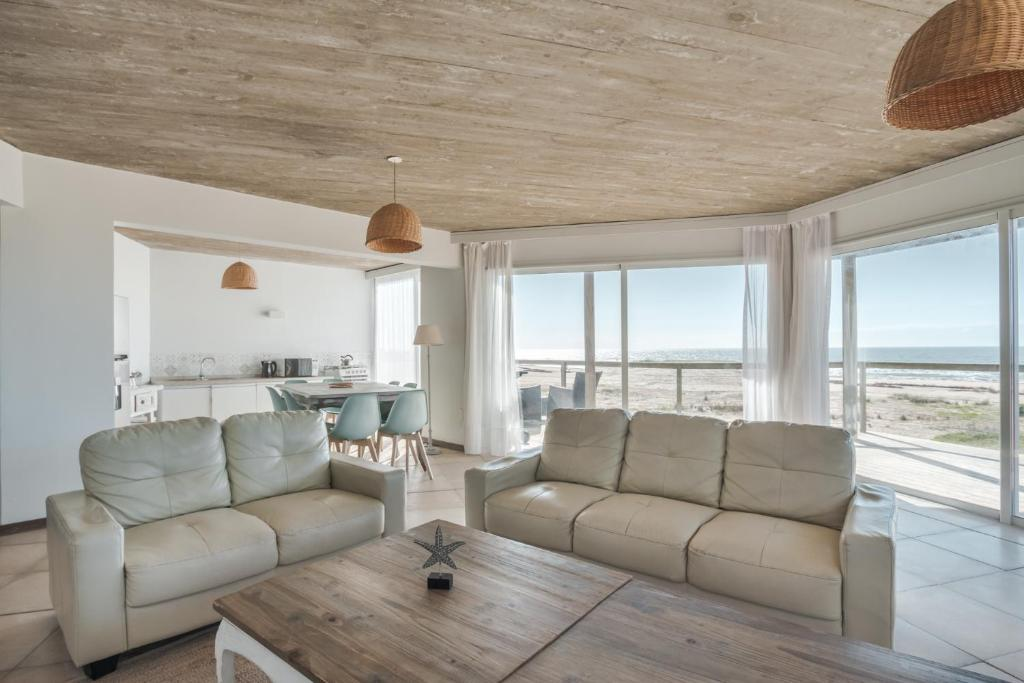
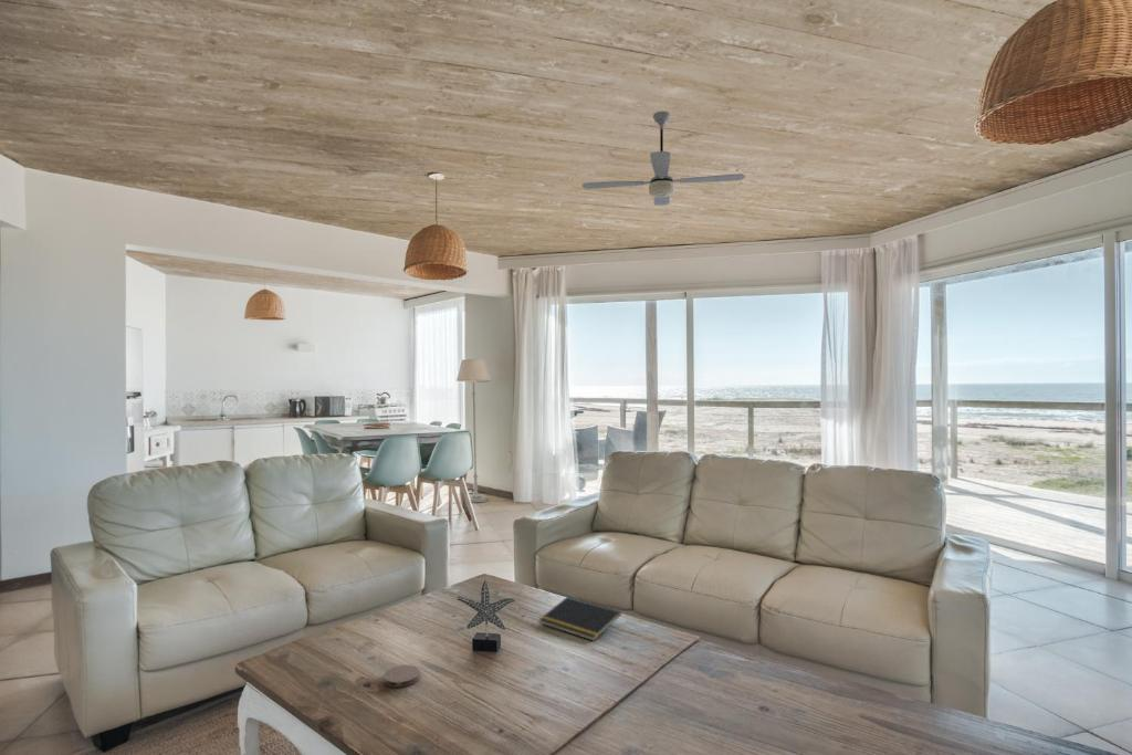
+ ceiling fan (661, 155)
+ notepad (579, 617)
+ coaster (401, 675)
